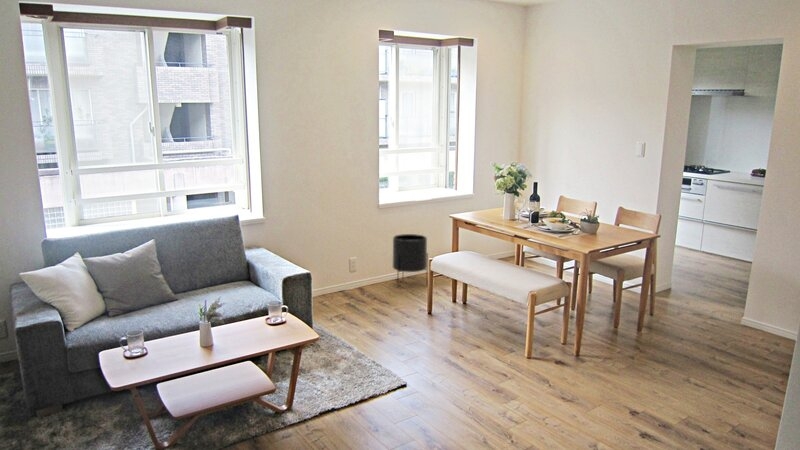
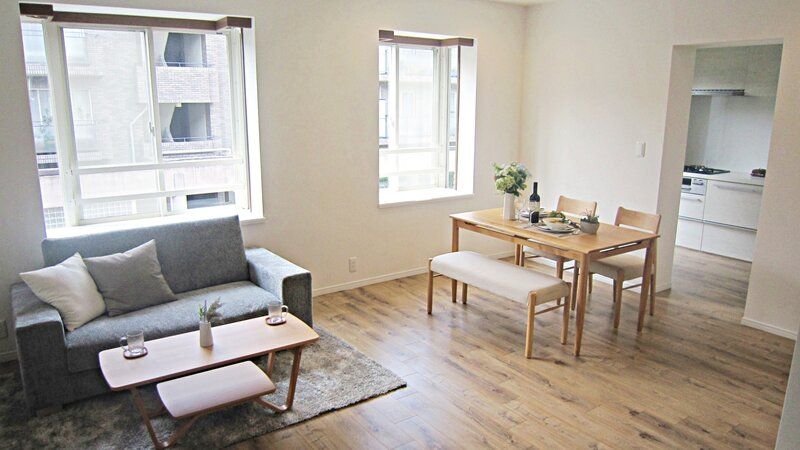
- planter (409, 260)
